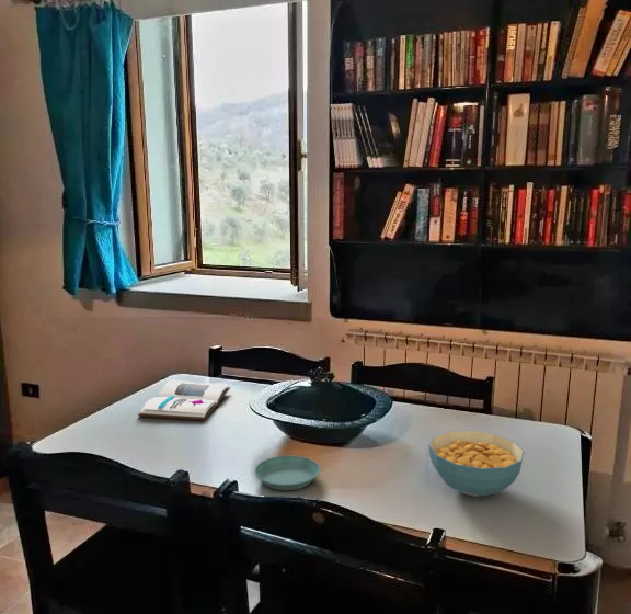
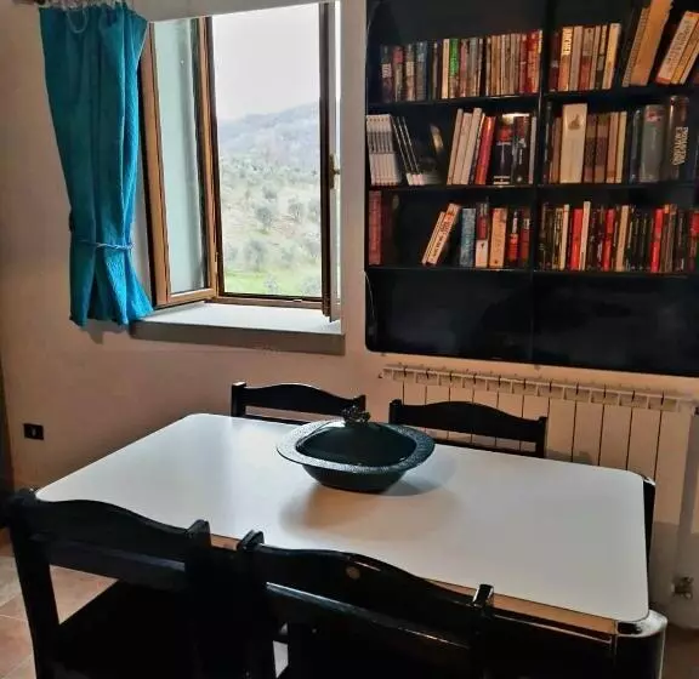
- cereal bowl (474, 468)
- book (186, 397)
- saucer (287, 474)
